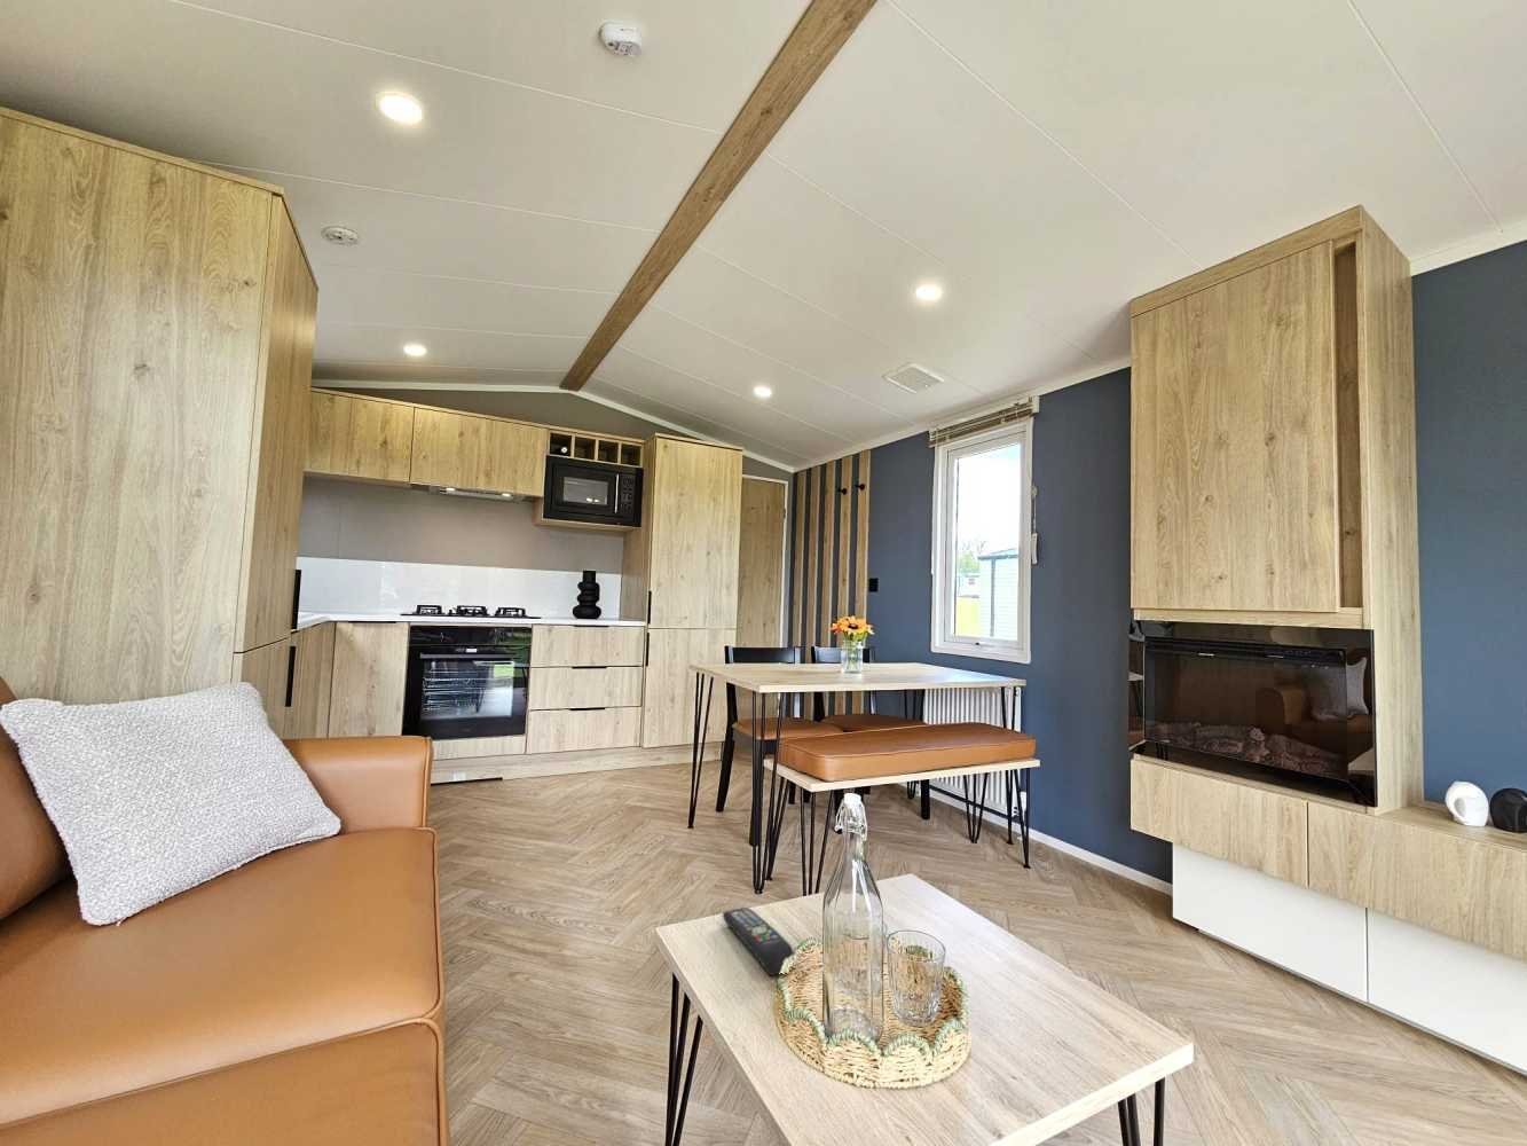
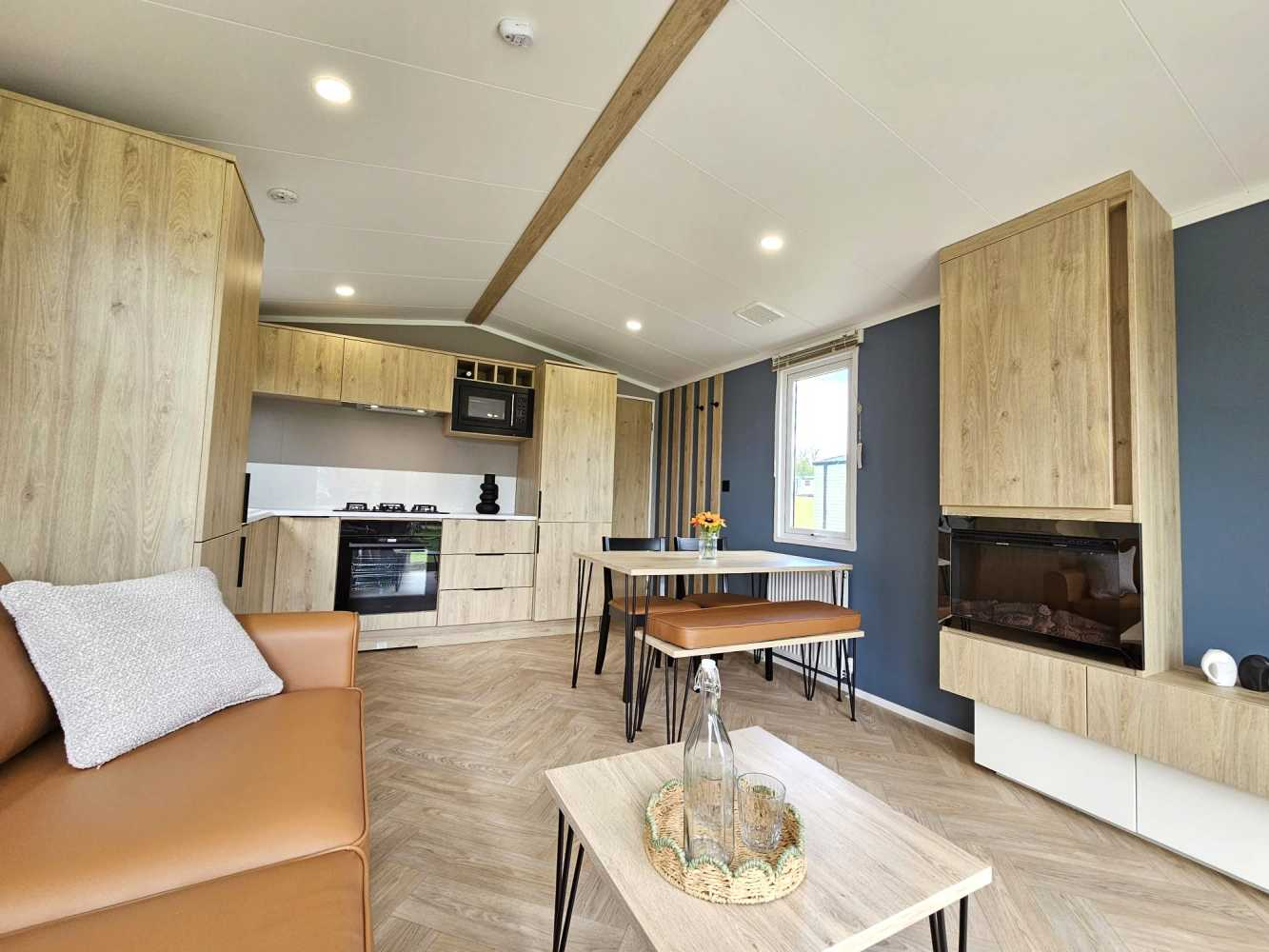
- remote control (756, 935)
